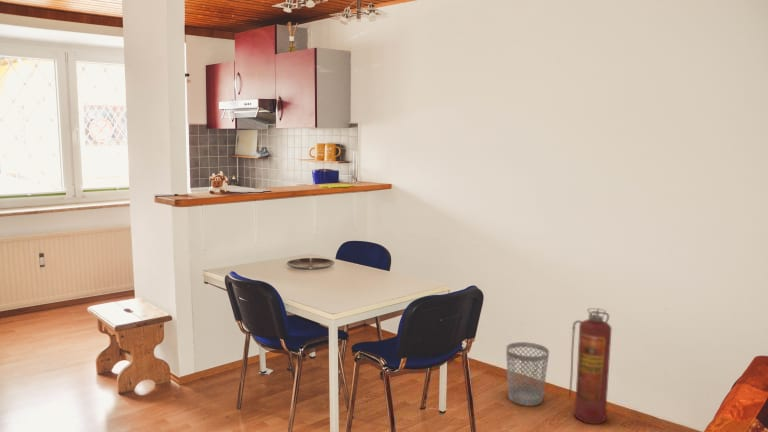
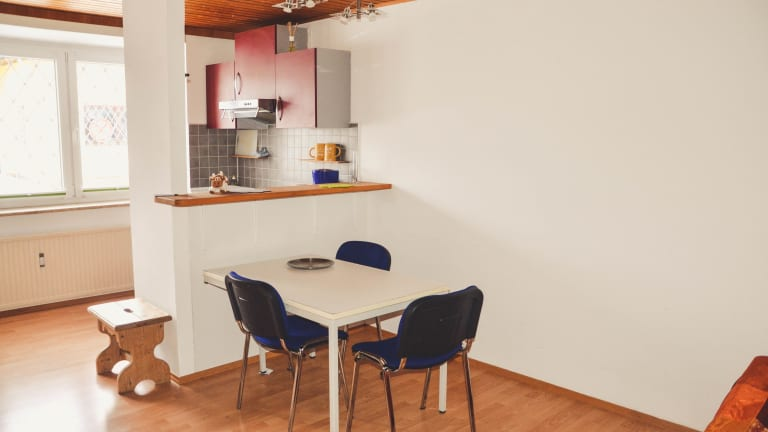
- wastebasket (526, 374)
- fire extinguisher (591, 363)
